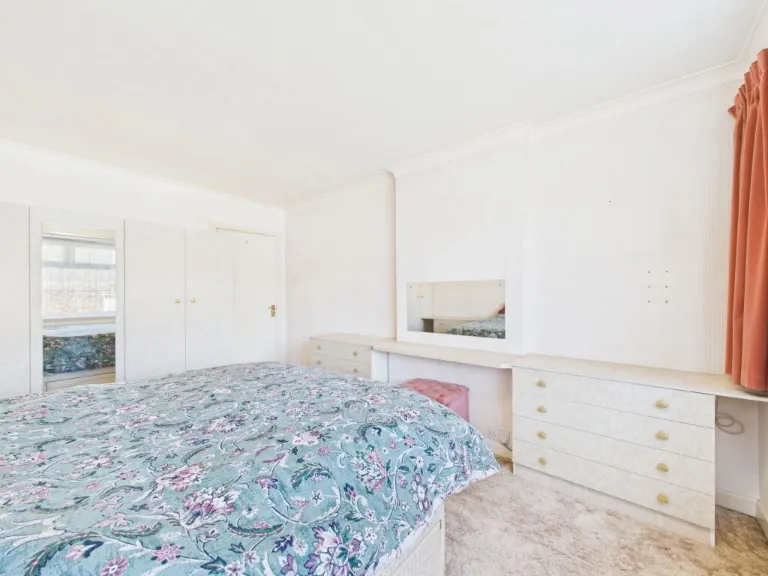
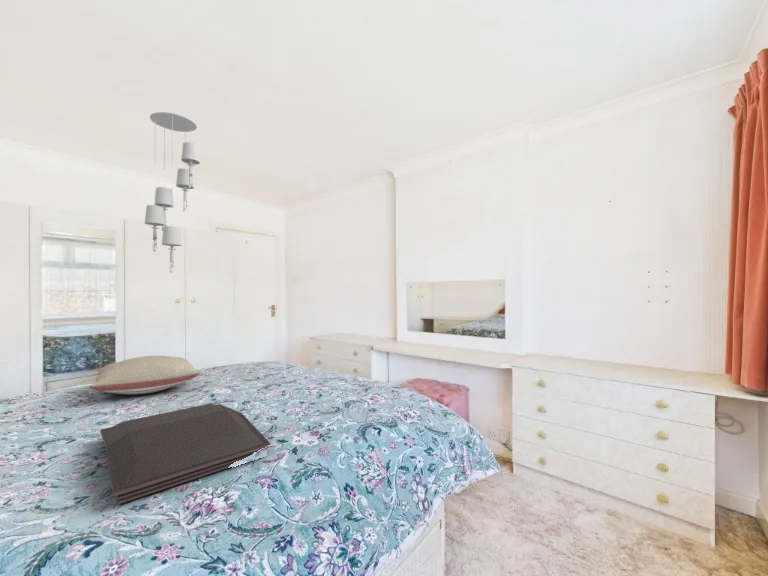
+ ceiling light fixture (172, 197)
+ pillow (147, 372)
+ serving tray (181, 433)
